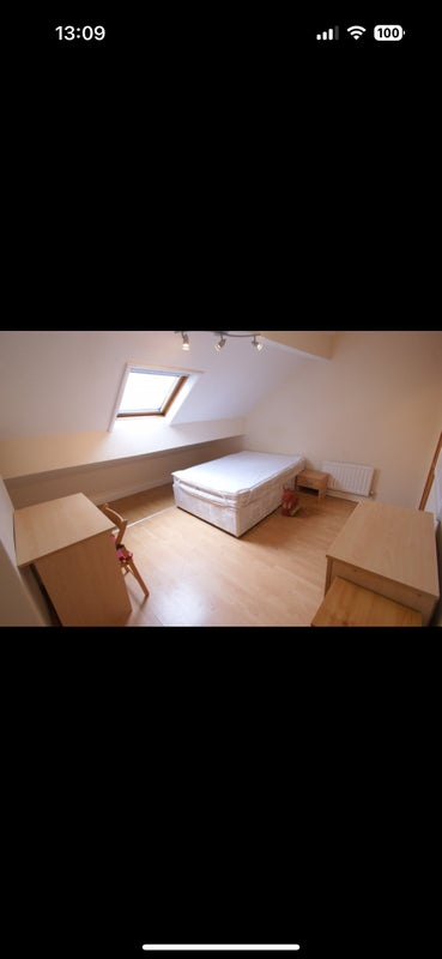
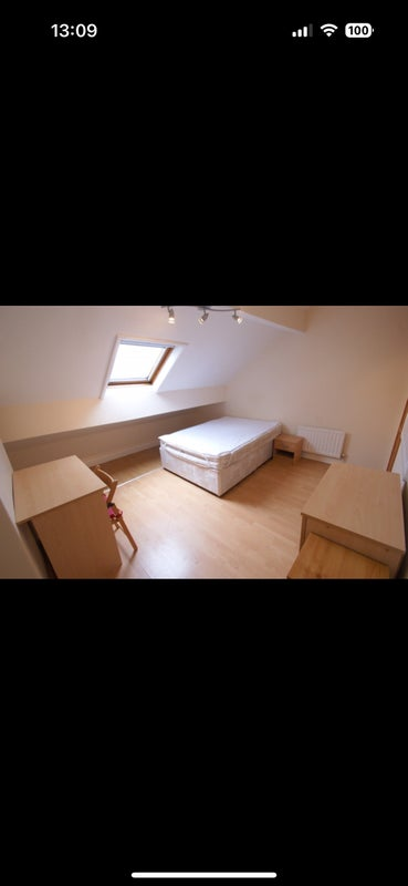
- backpack (289, 499)
